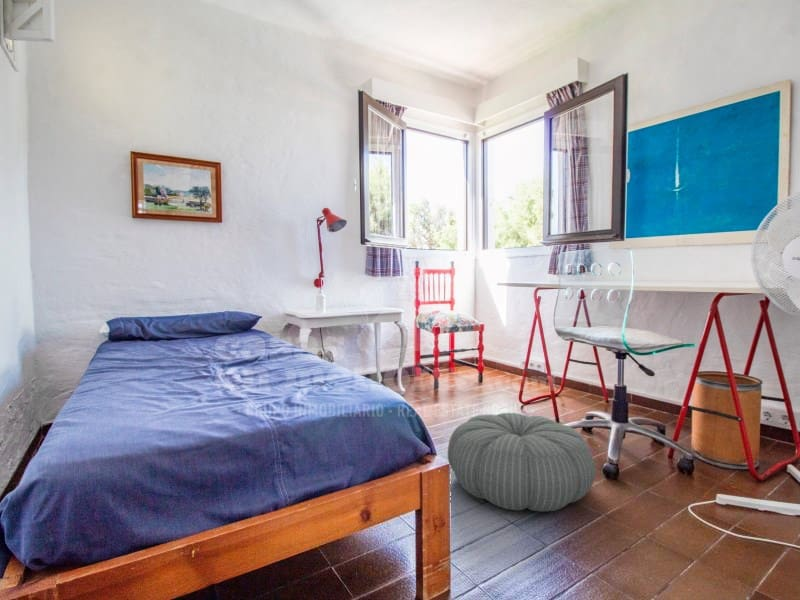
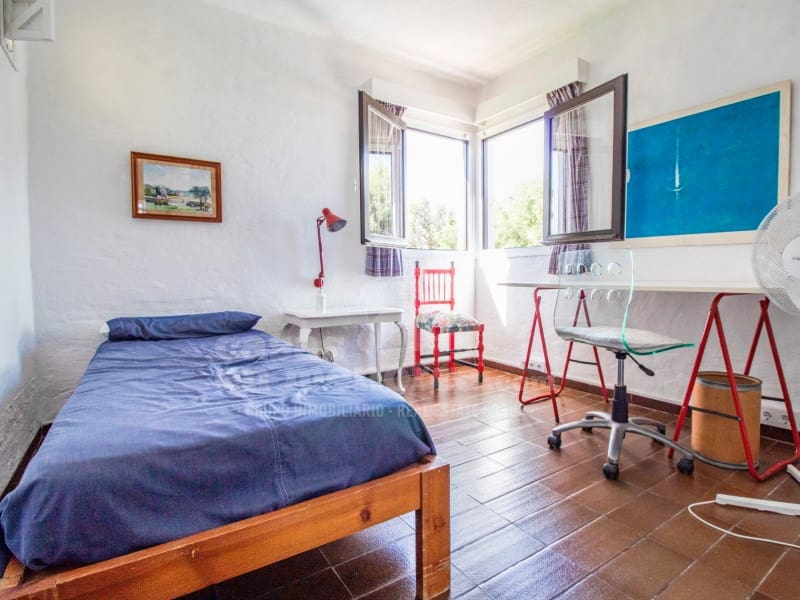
- pouf (517, 455)
